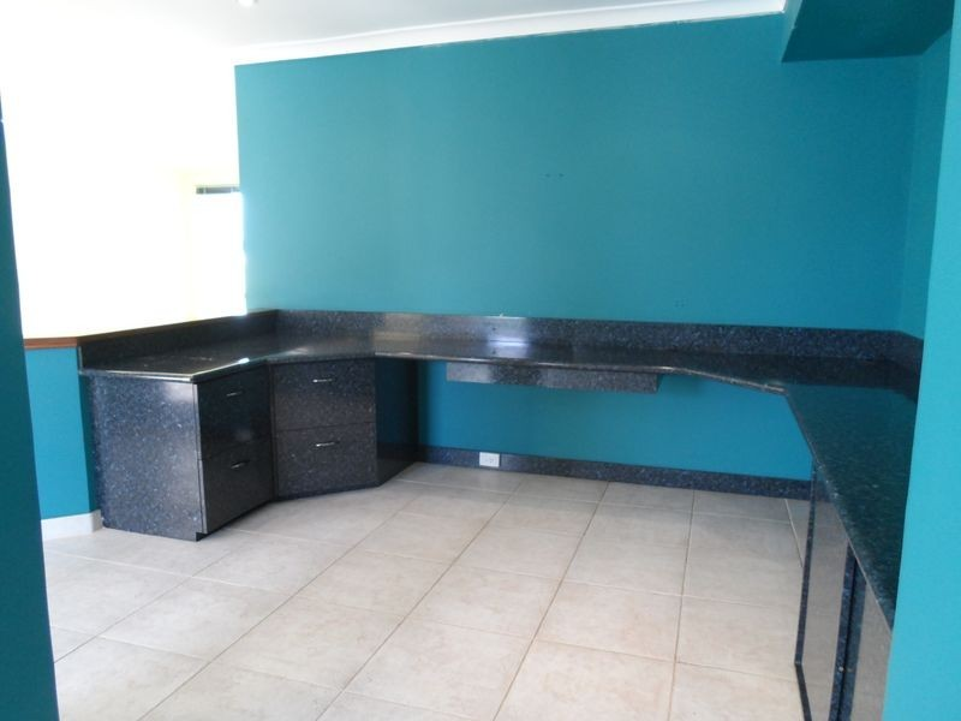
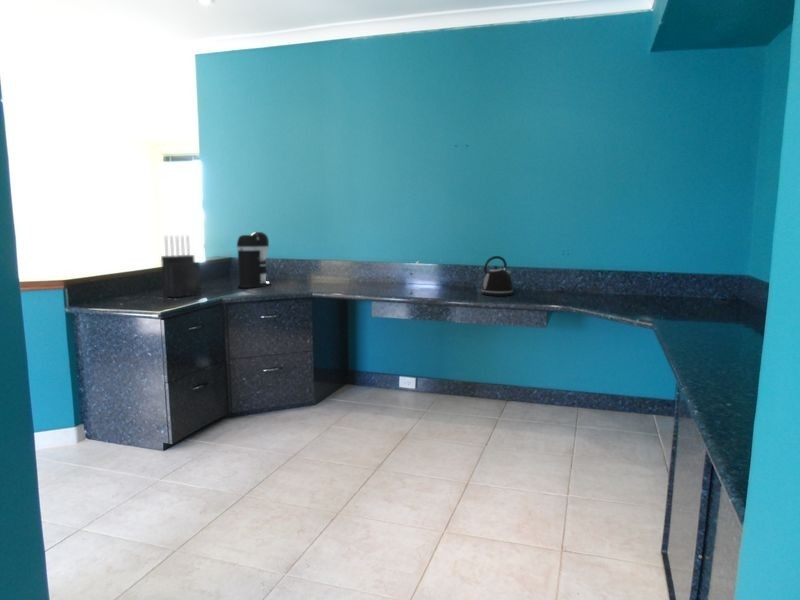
+ knife block (181, 265)
+ coffee maker (253, 259)
+ kettle (497, 274)
